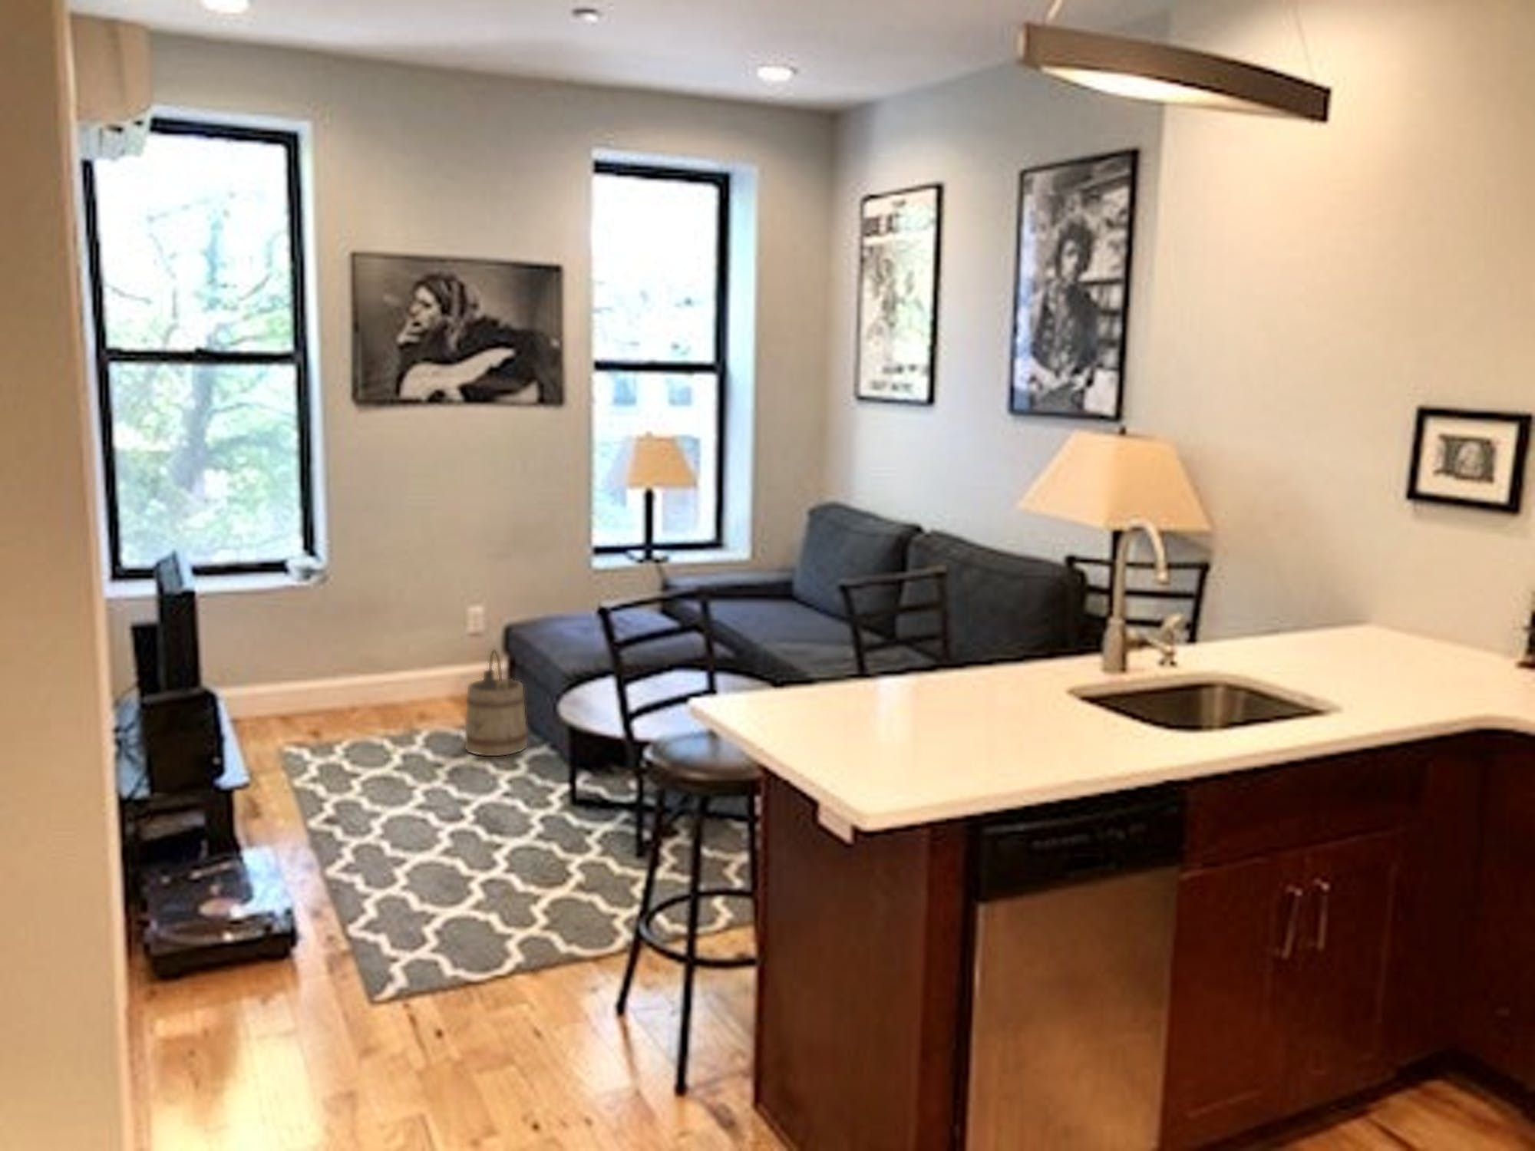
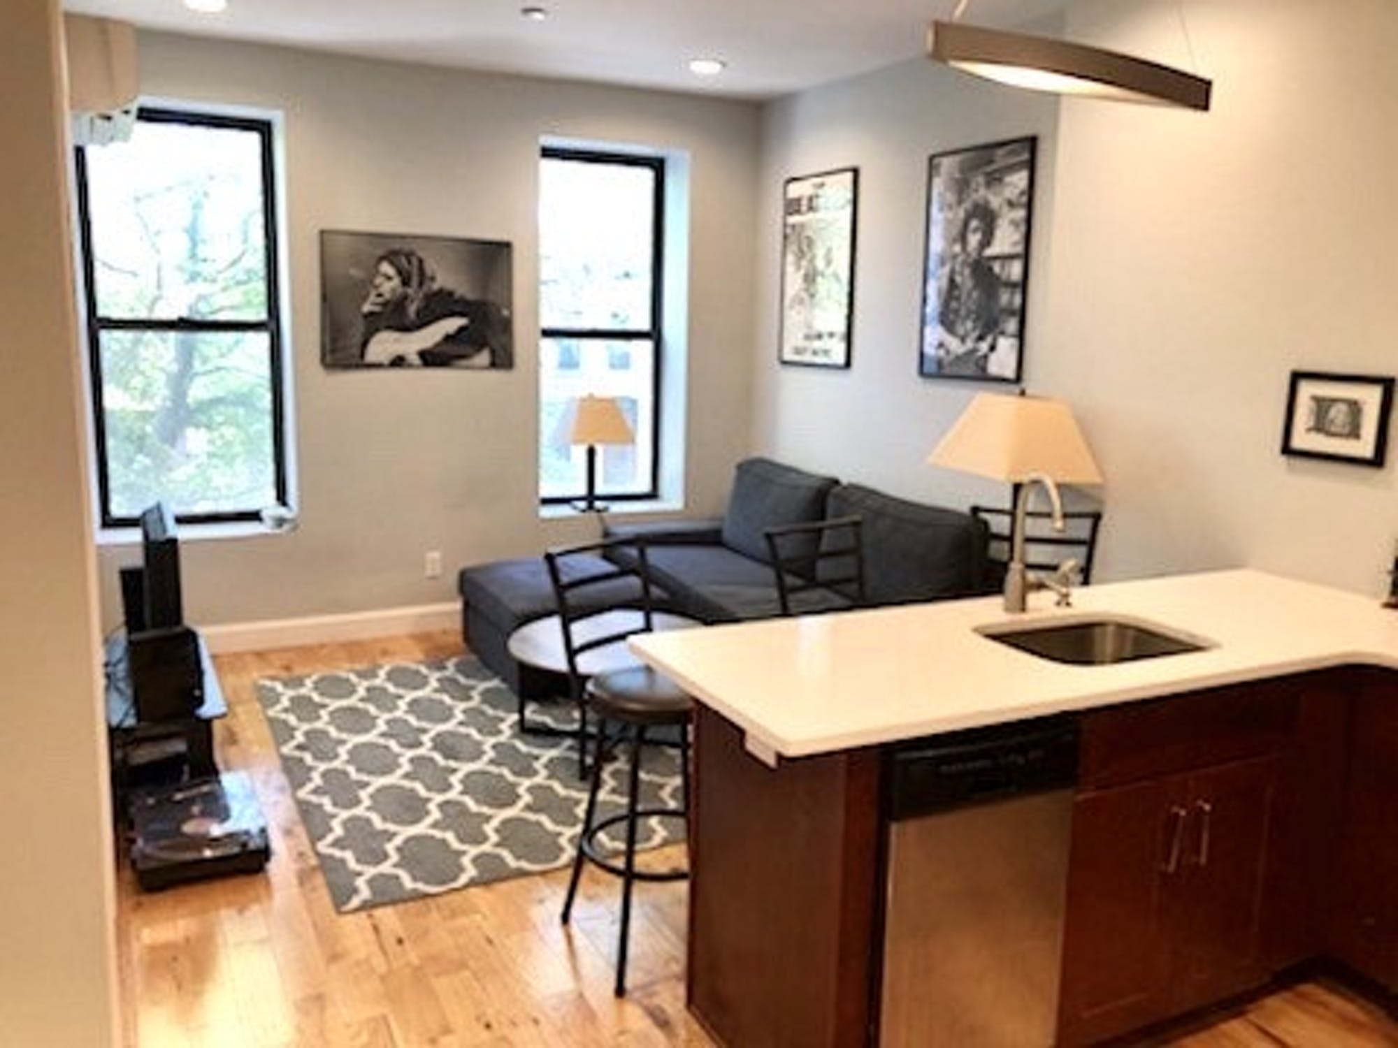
- bucket (496, 699)
